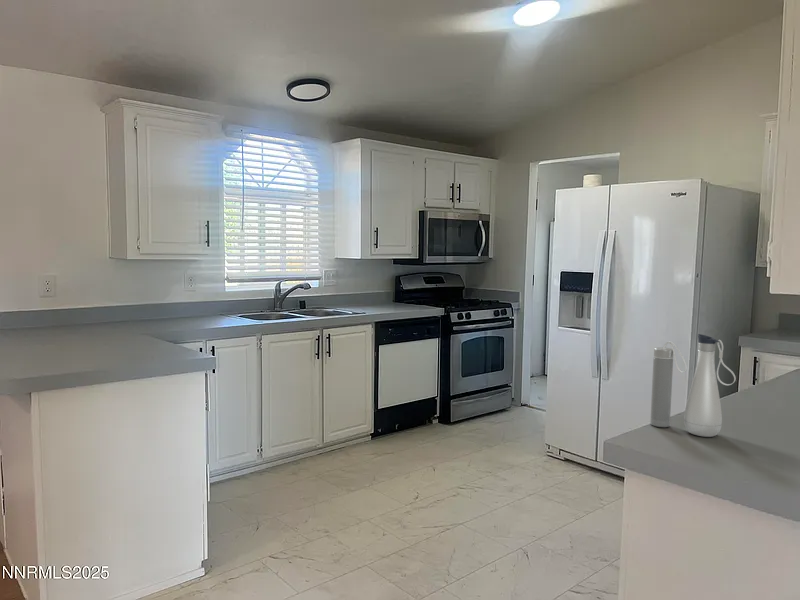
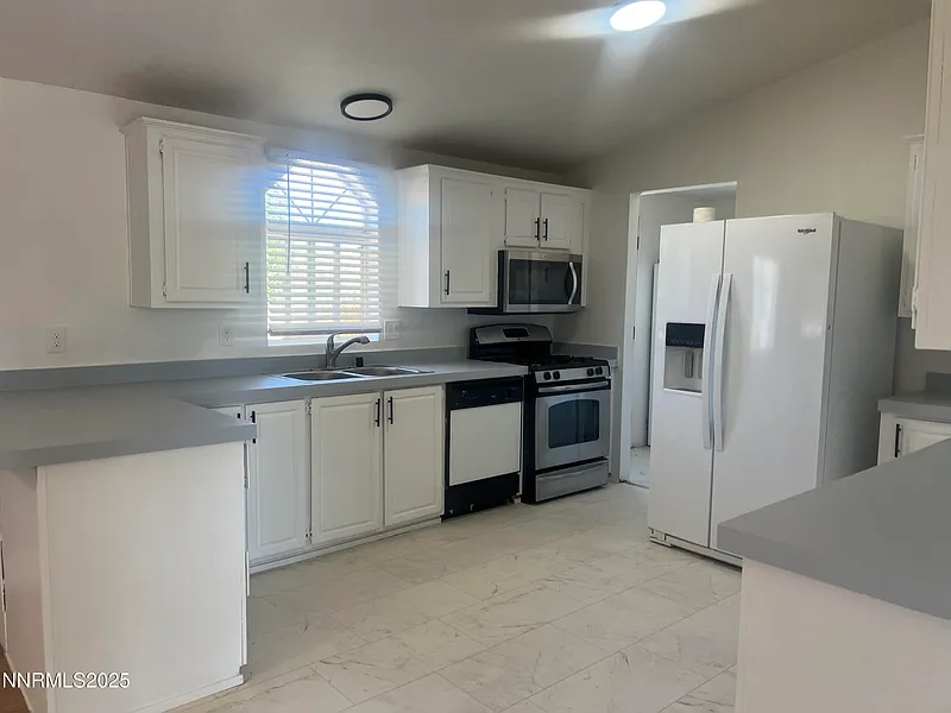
- water bottle (692, 382)
